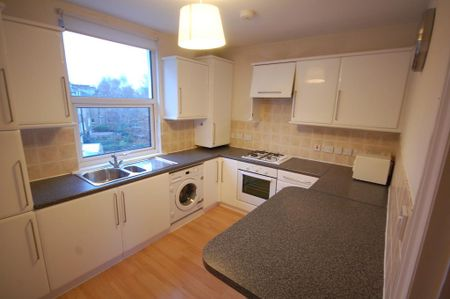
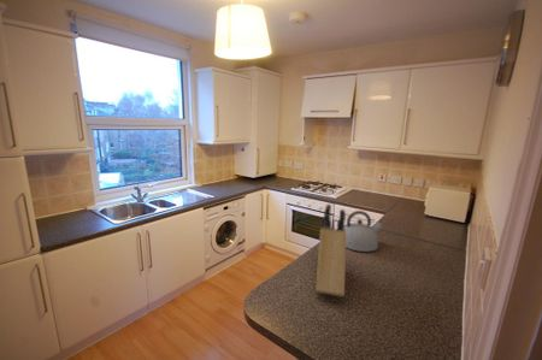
+ kettle (360, 226)
+ knife block (331, 243)
